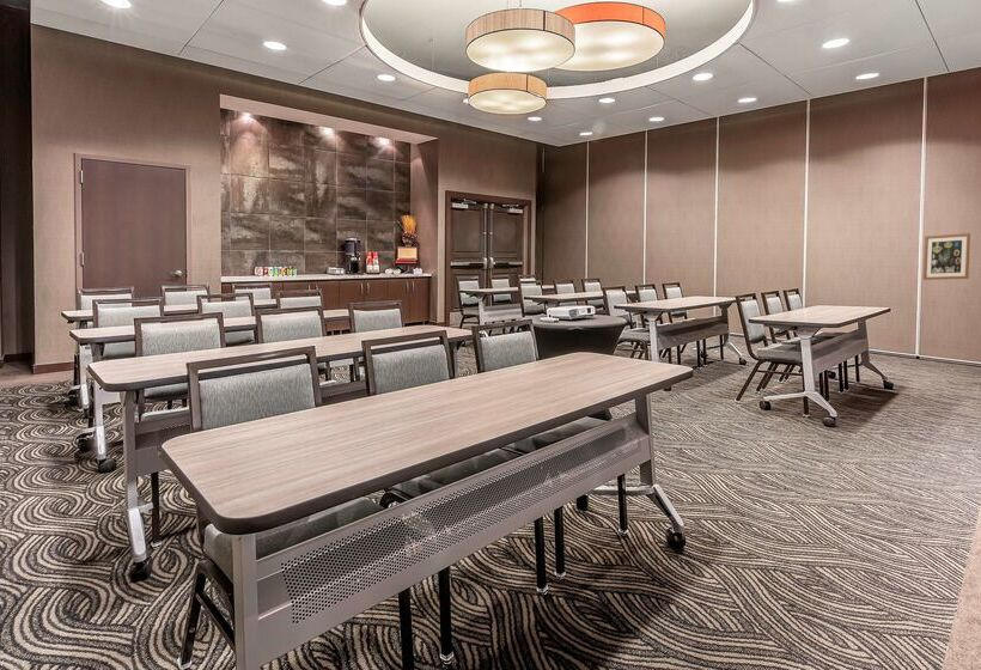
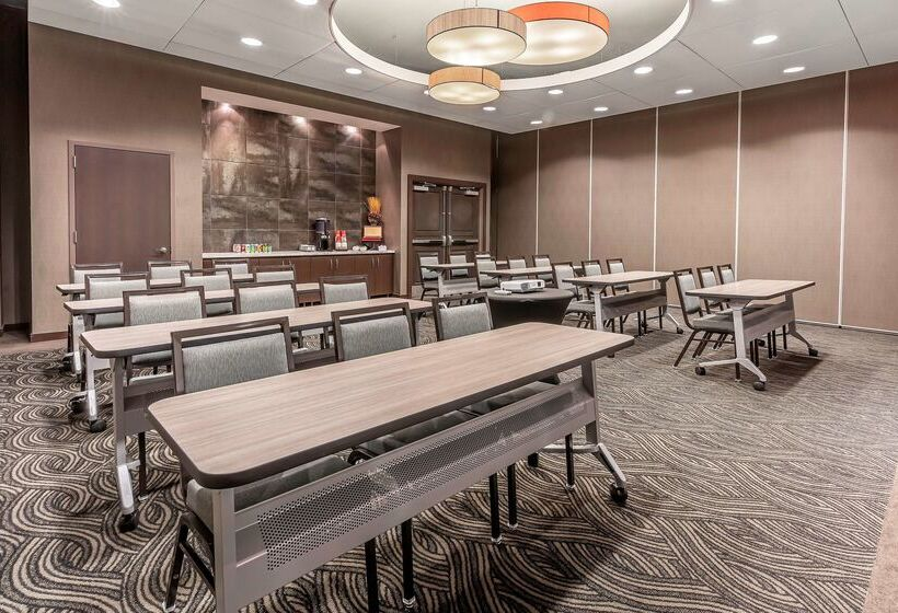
- wall art (945, 256)
